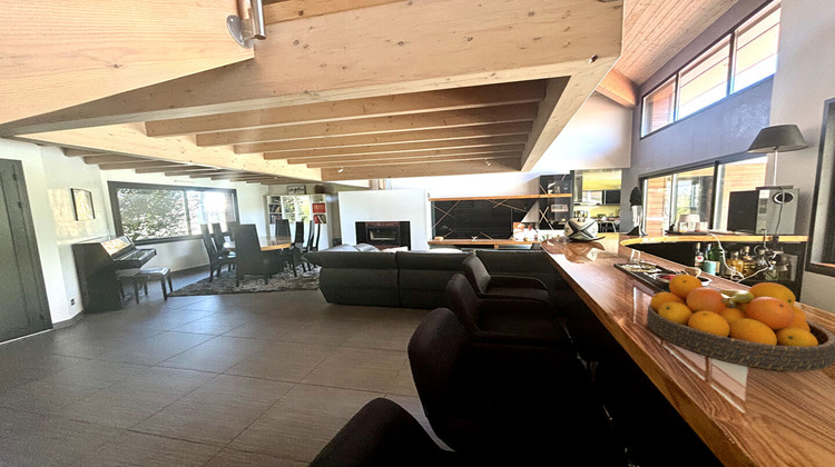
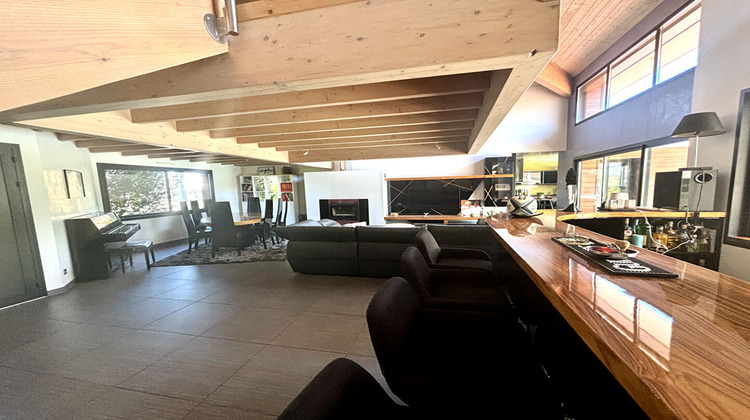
- fruit bowl (728, 309)
